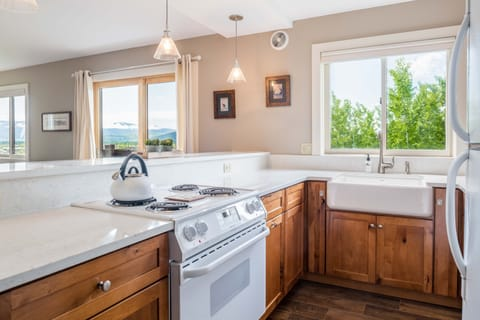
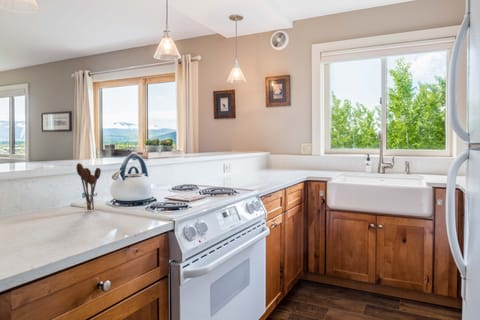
+ utensil holder (87, 186)
